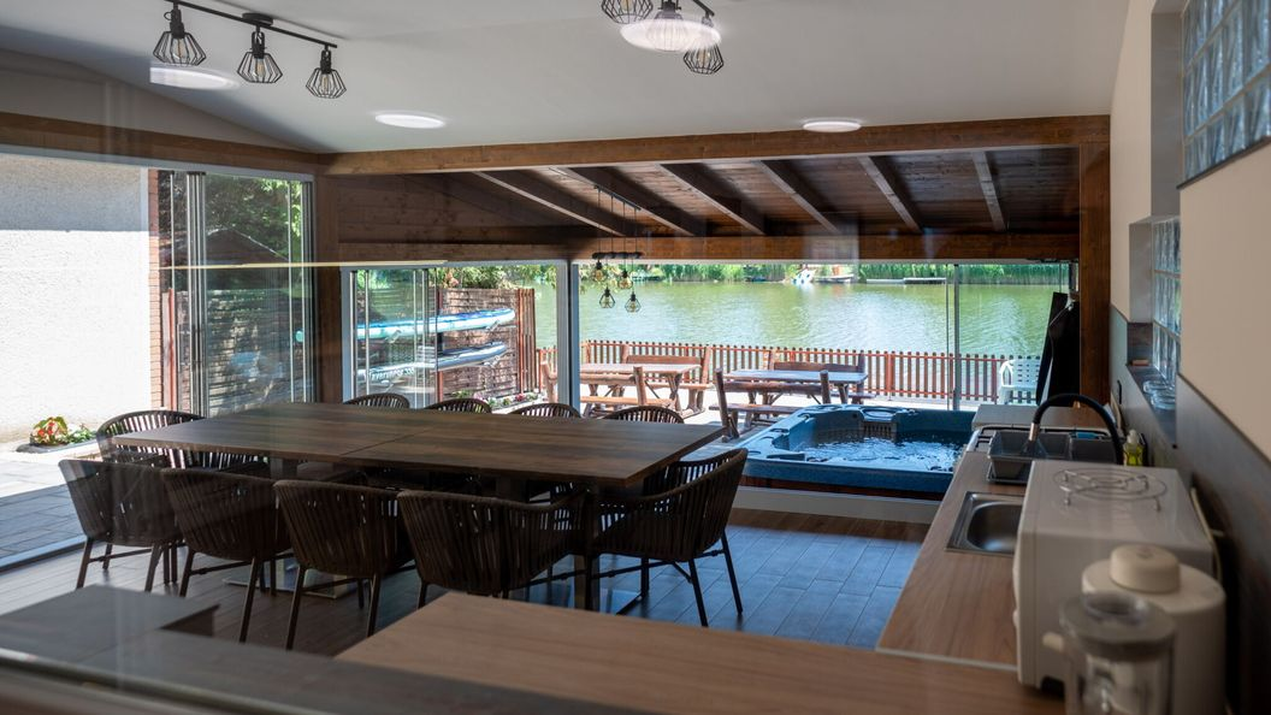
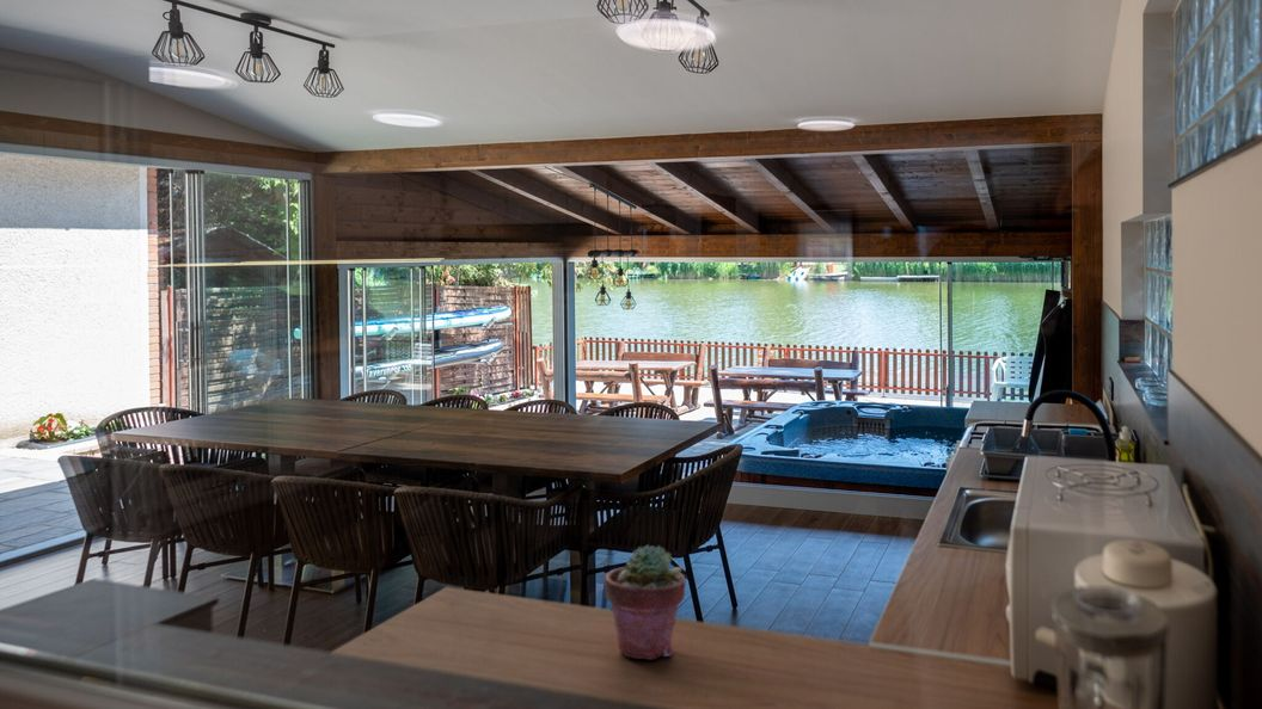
+ potted succulent (645, 598)
